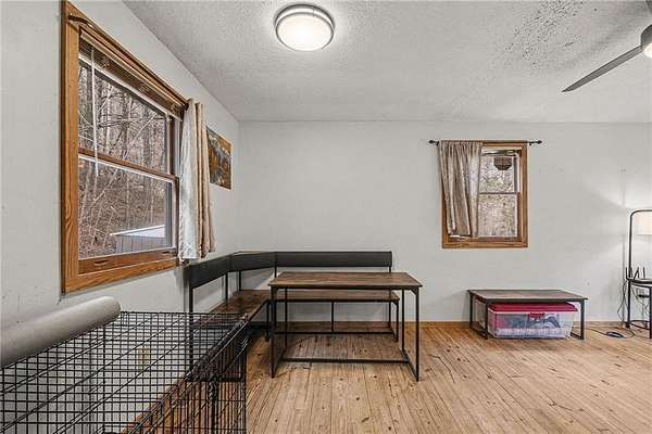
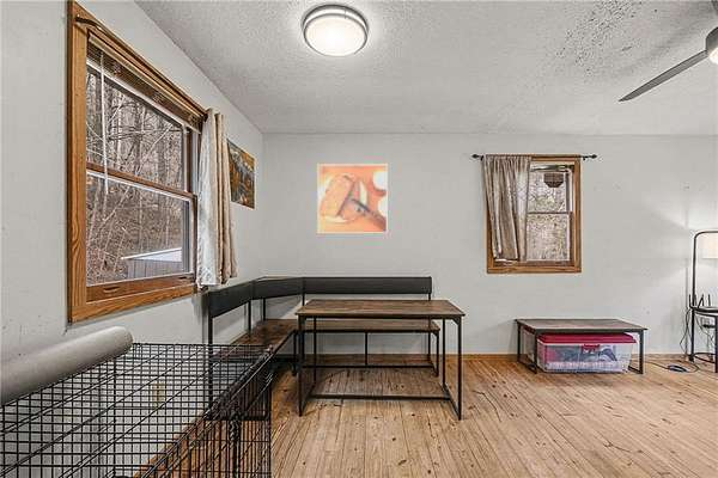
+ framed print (352, 198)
